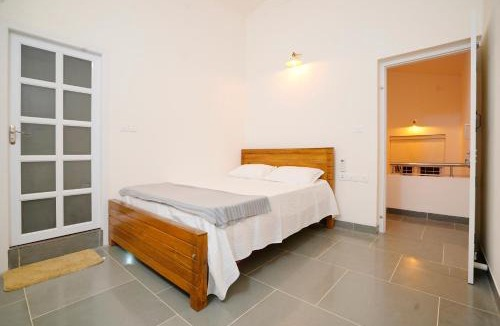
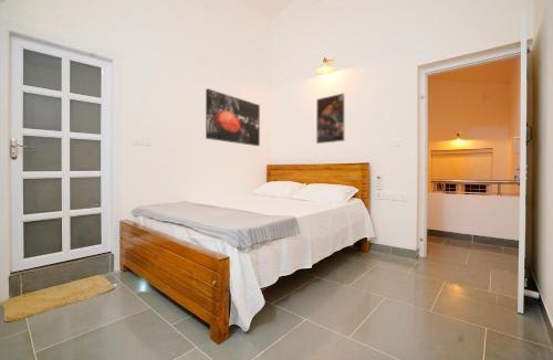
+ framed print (330, 119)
+ wall art (234, 119)
